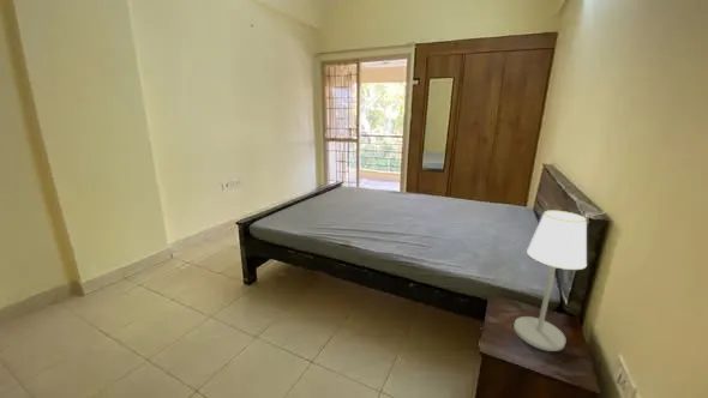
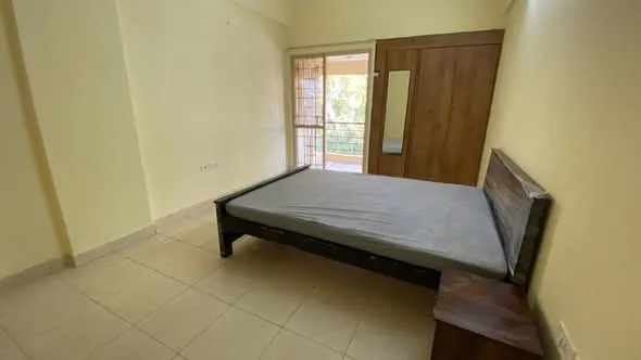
- table lamp (550, 278)
